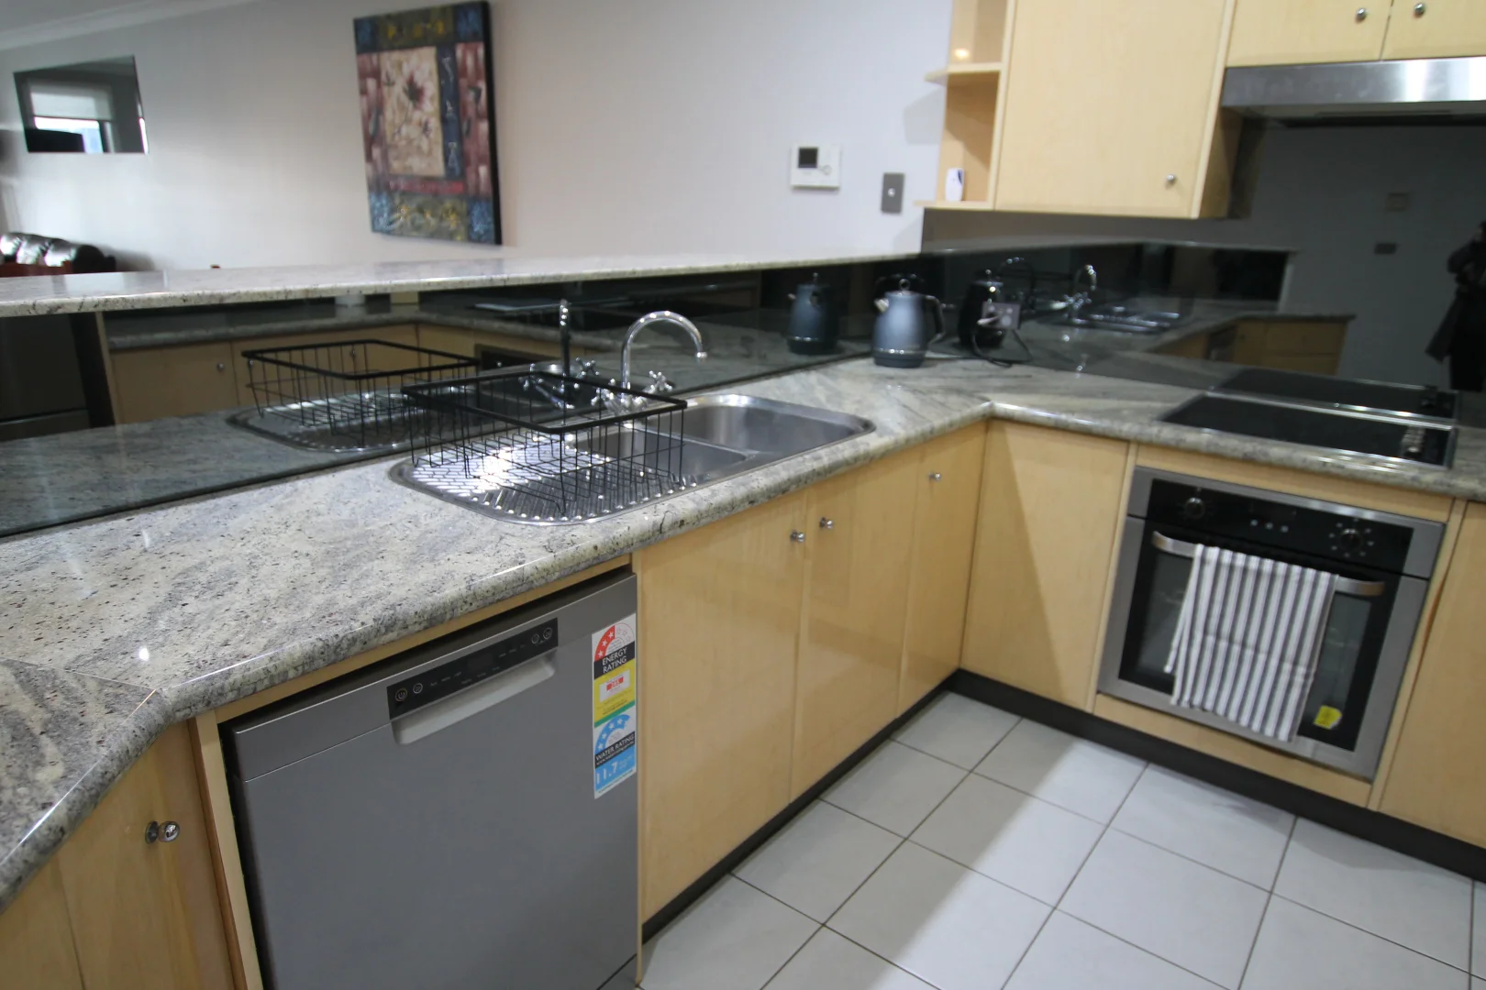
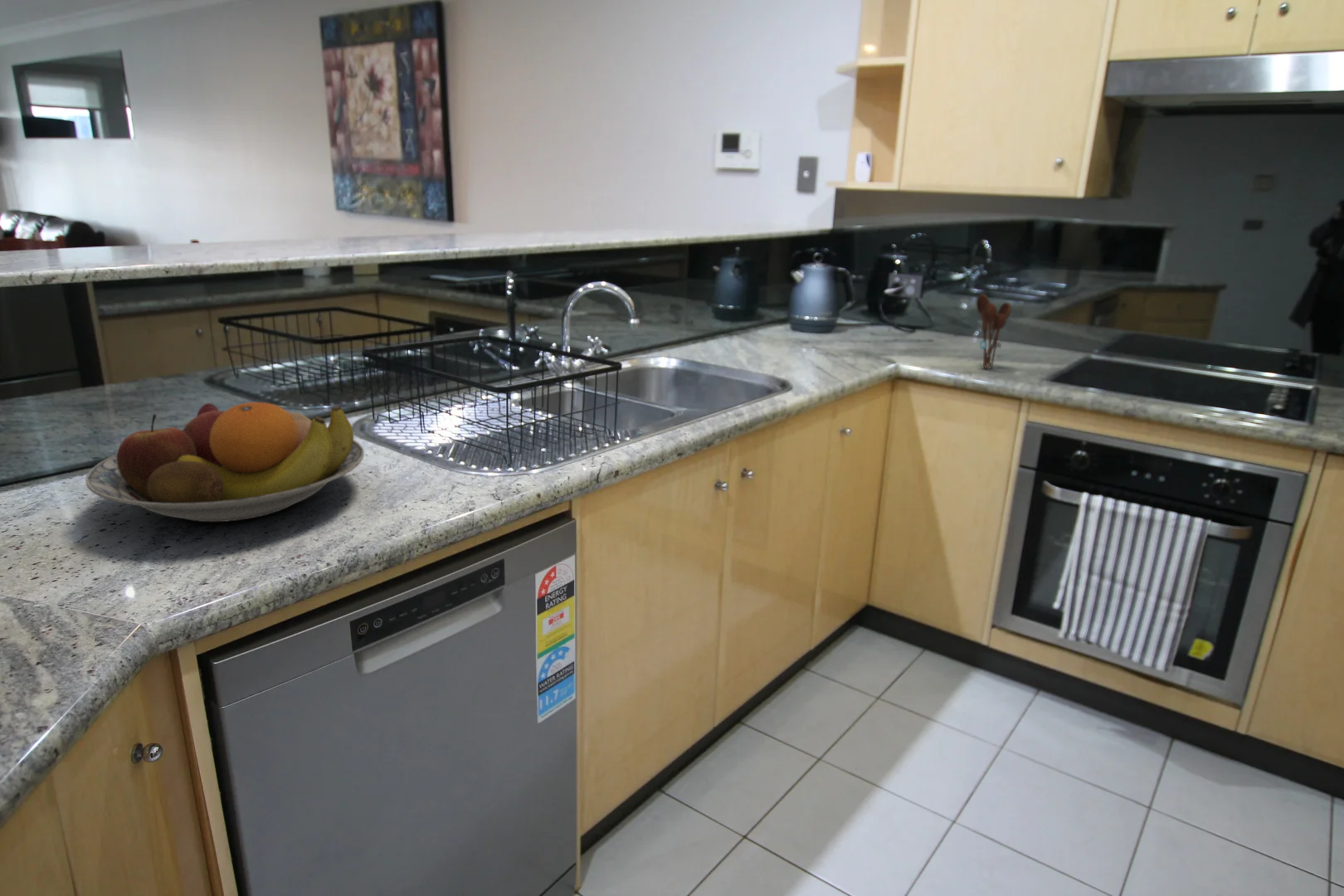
+ utensil holder (990, 331)
+ fruit bowl (232, 450)
